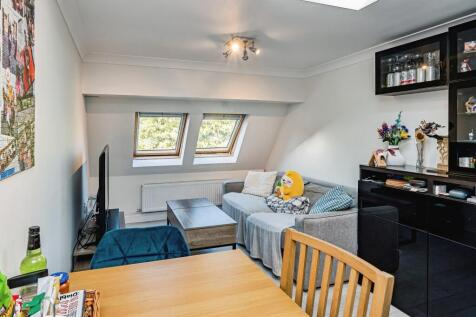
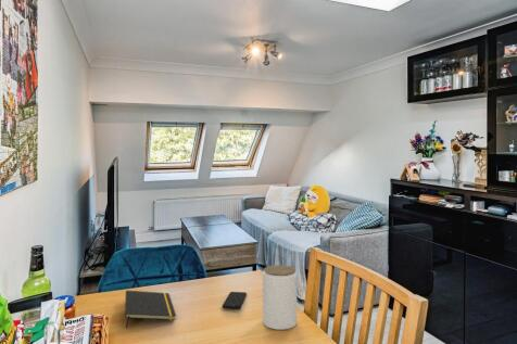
+ notepad (149, 304)
+ smartphone (235, 300)
+ jar (279, 295)
